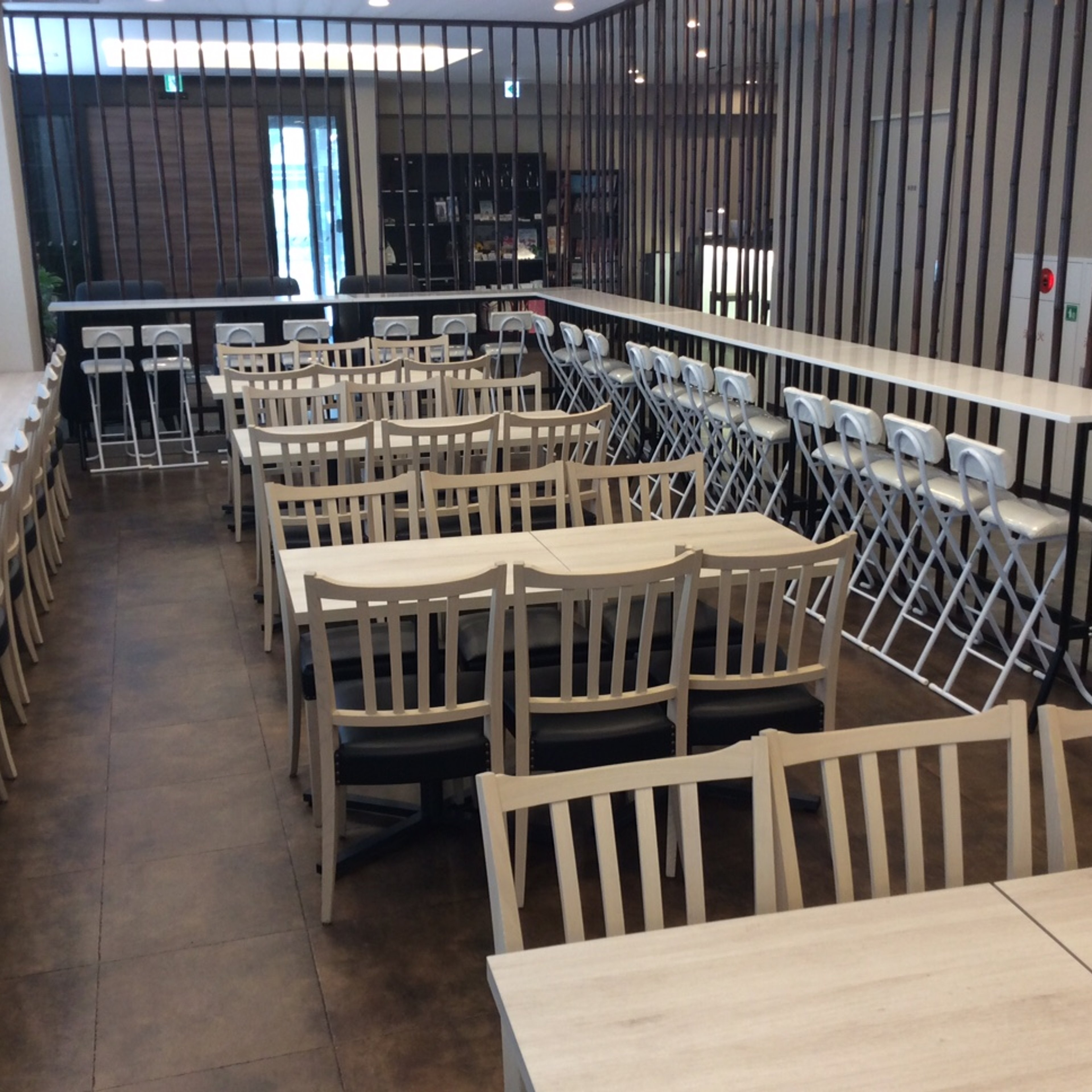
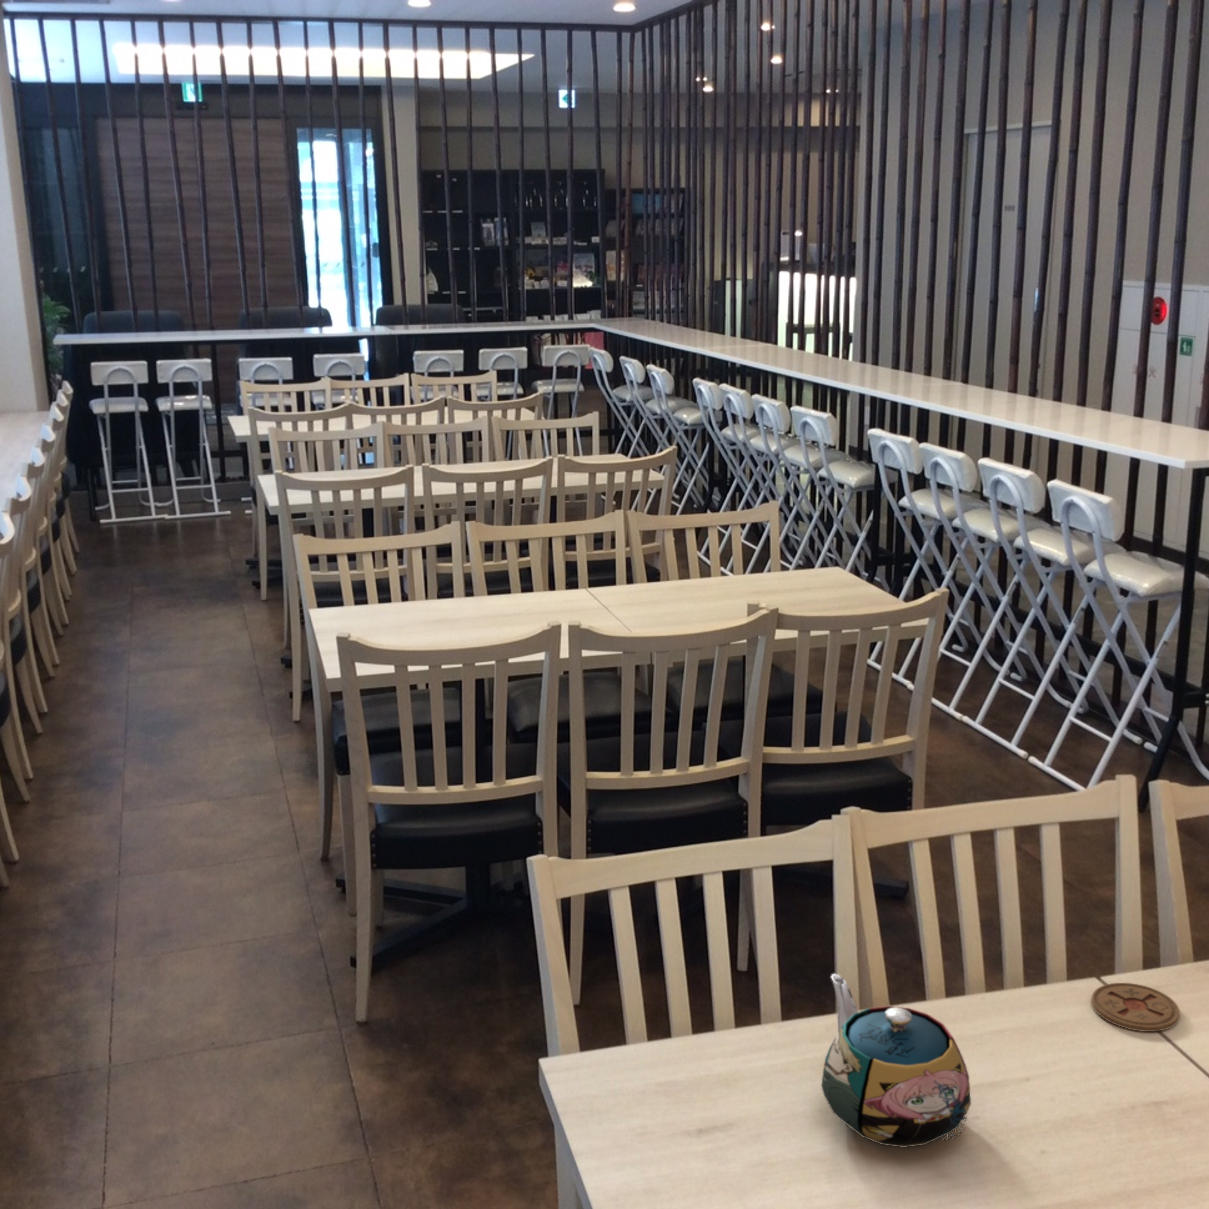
+ coaster (1135, 1006)
+ teapot (892, 1061)
